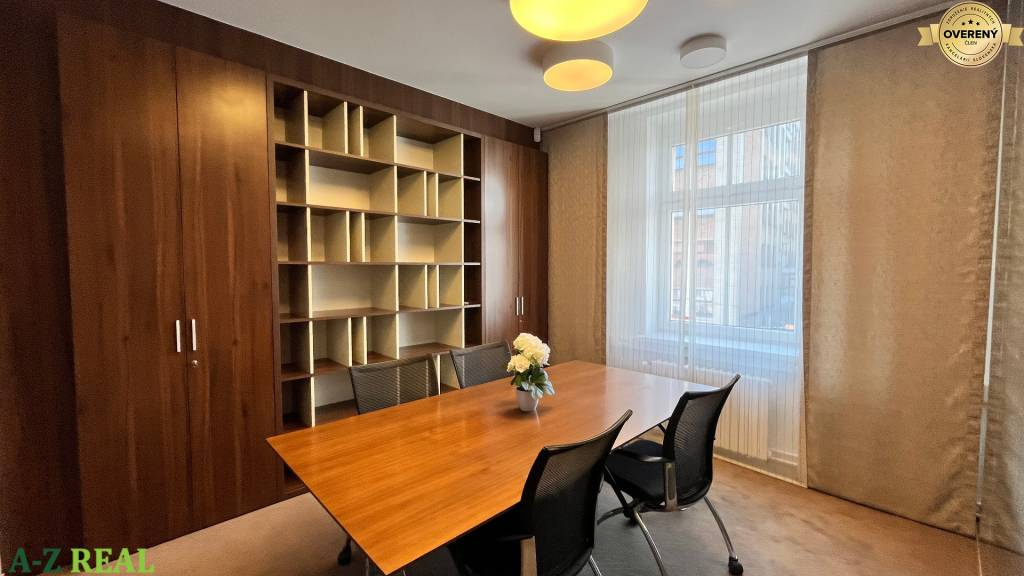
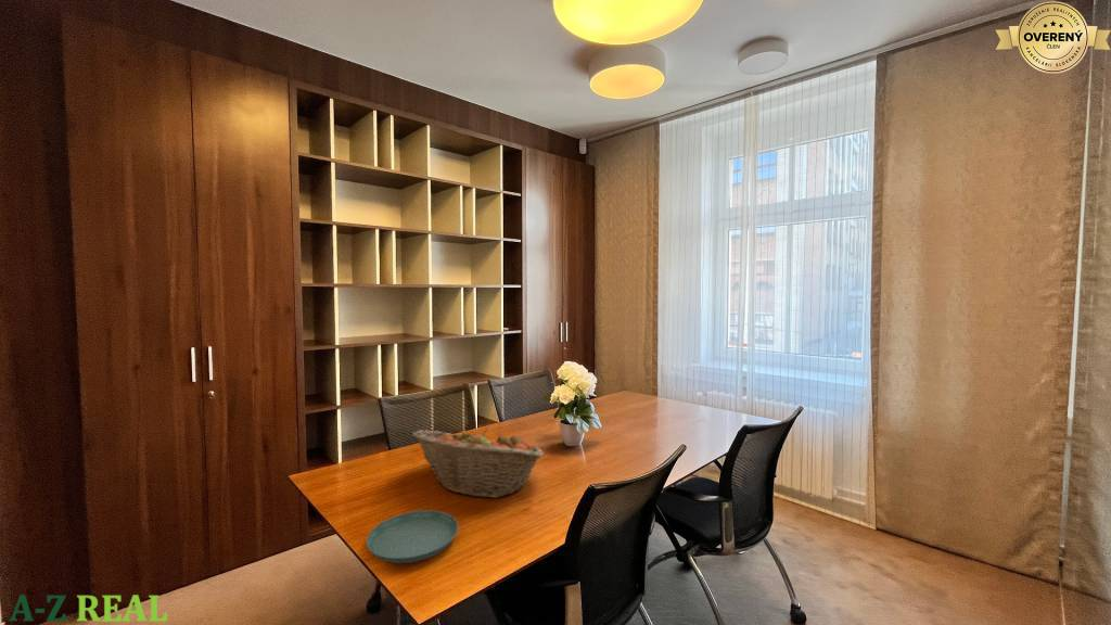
+ fruit basket (477, 452)
+ saucer (413, 536)
